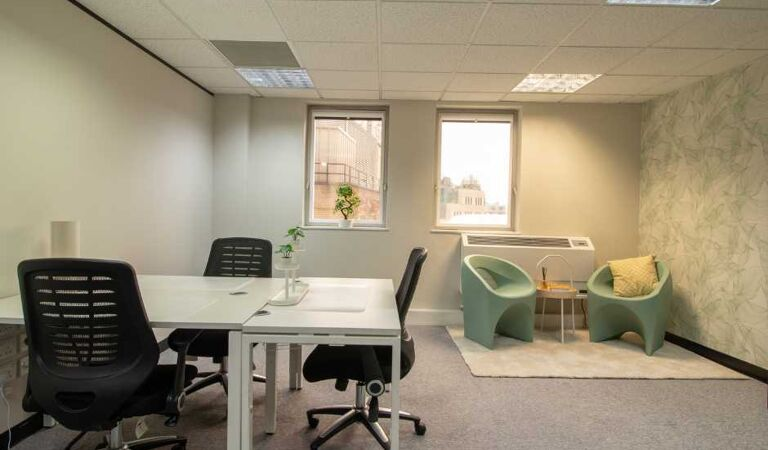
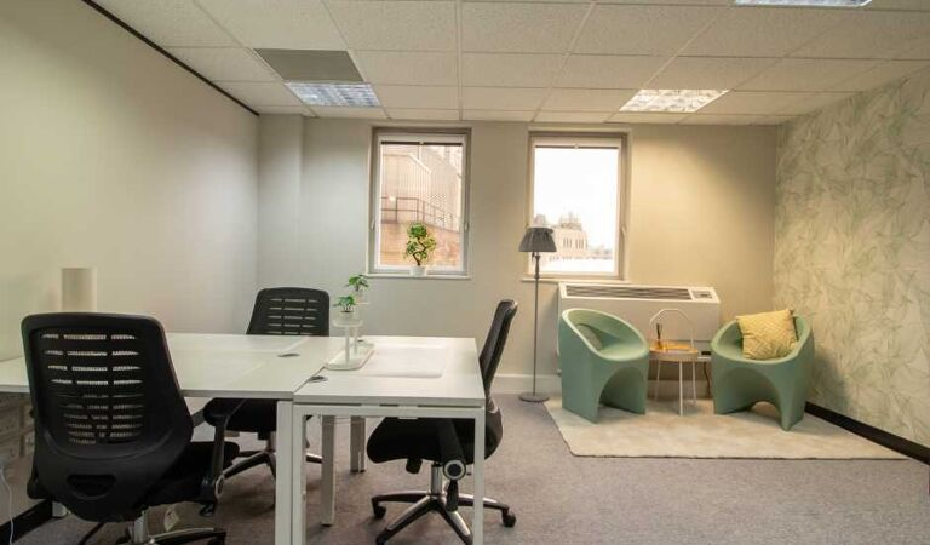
+ floor lamp (535, 312)
